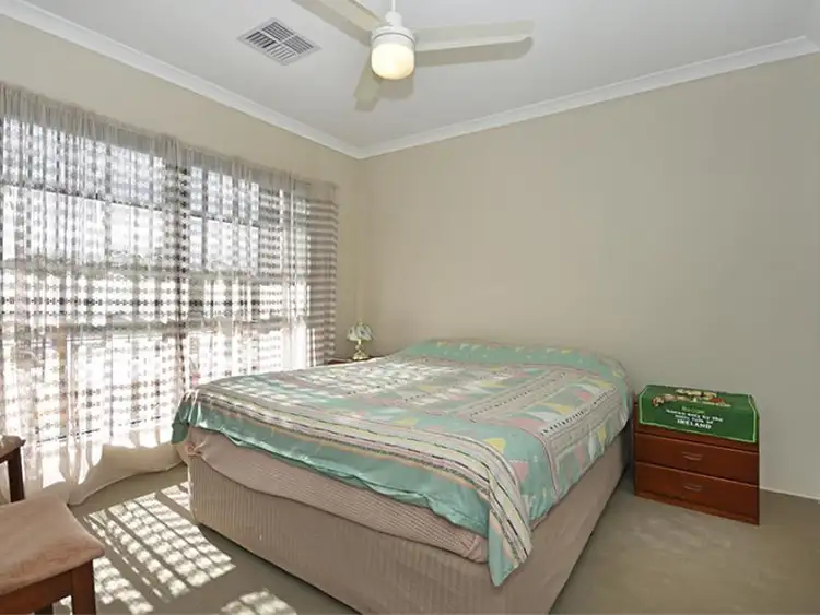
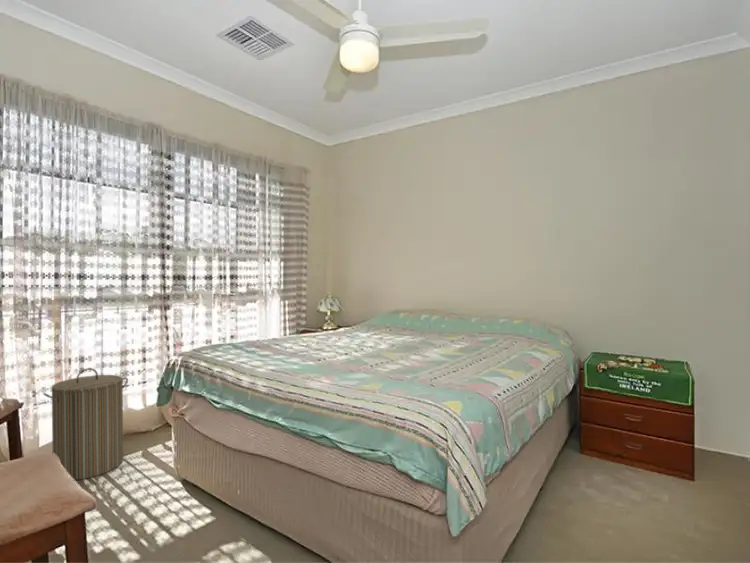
+ laundry hamper (89, 417)
